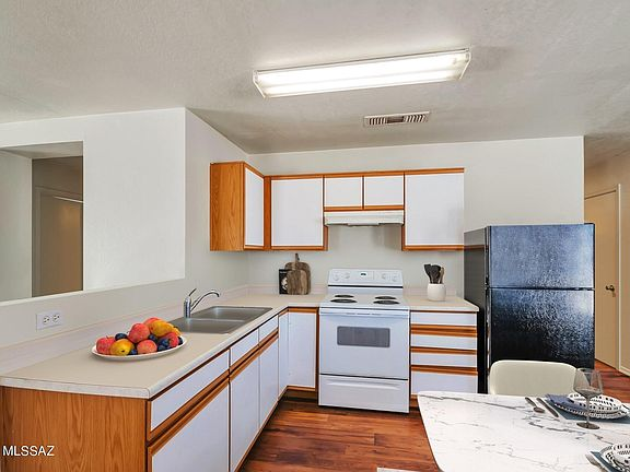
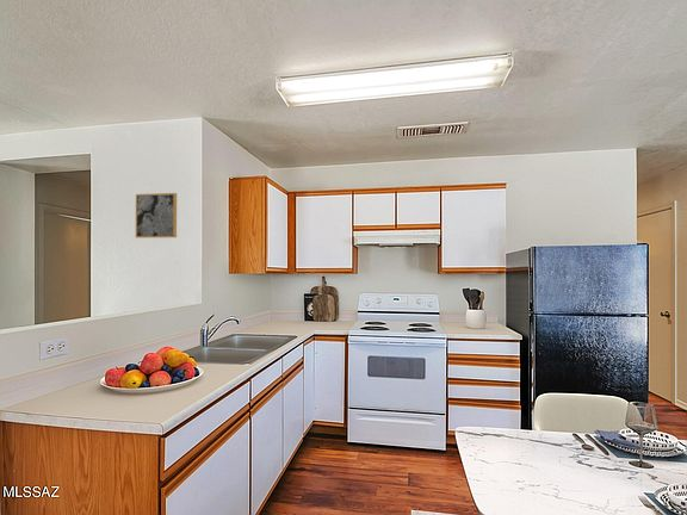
+ wall art (155, 215)
